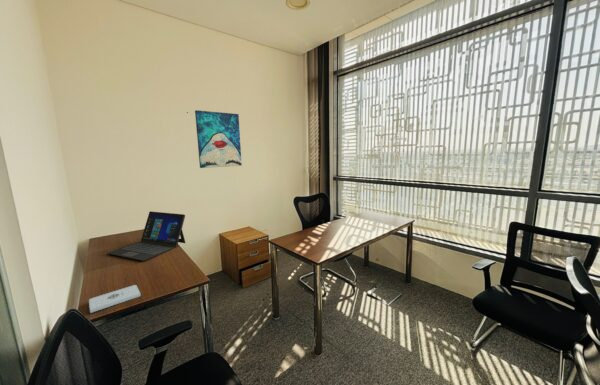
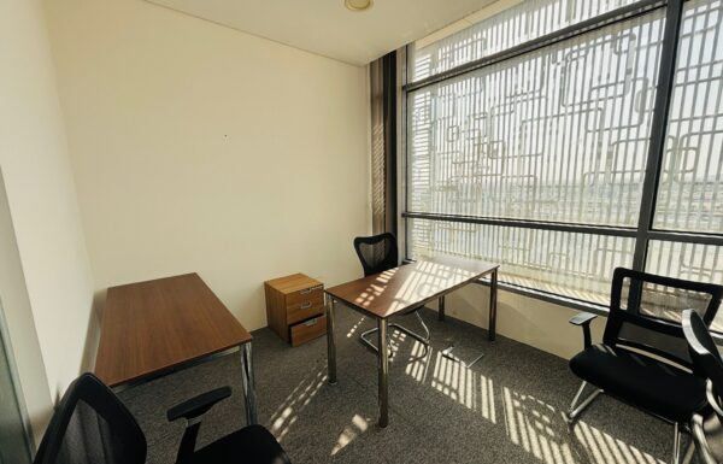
- notepad (115, 297)
- laptop (147, 233)
- wall art (219, 140)
